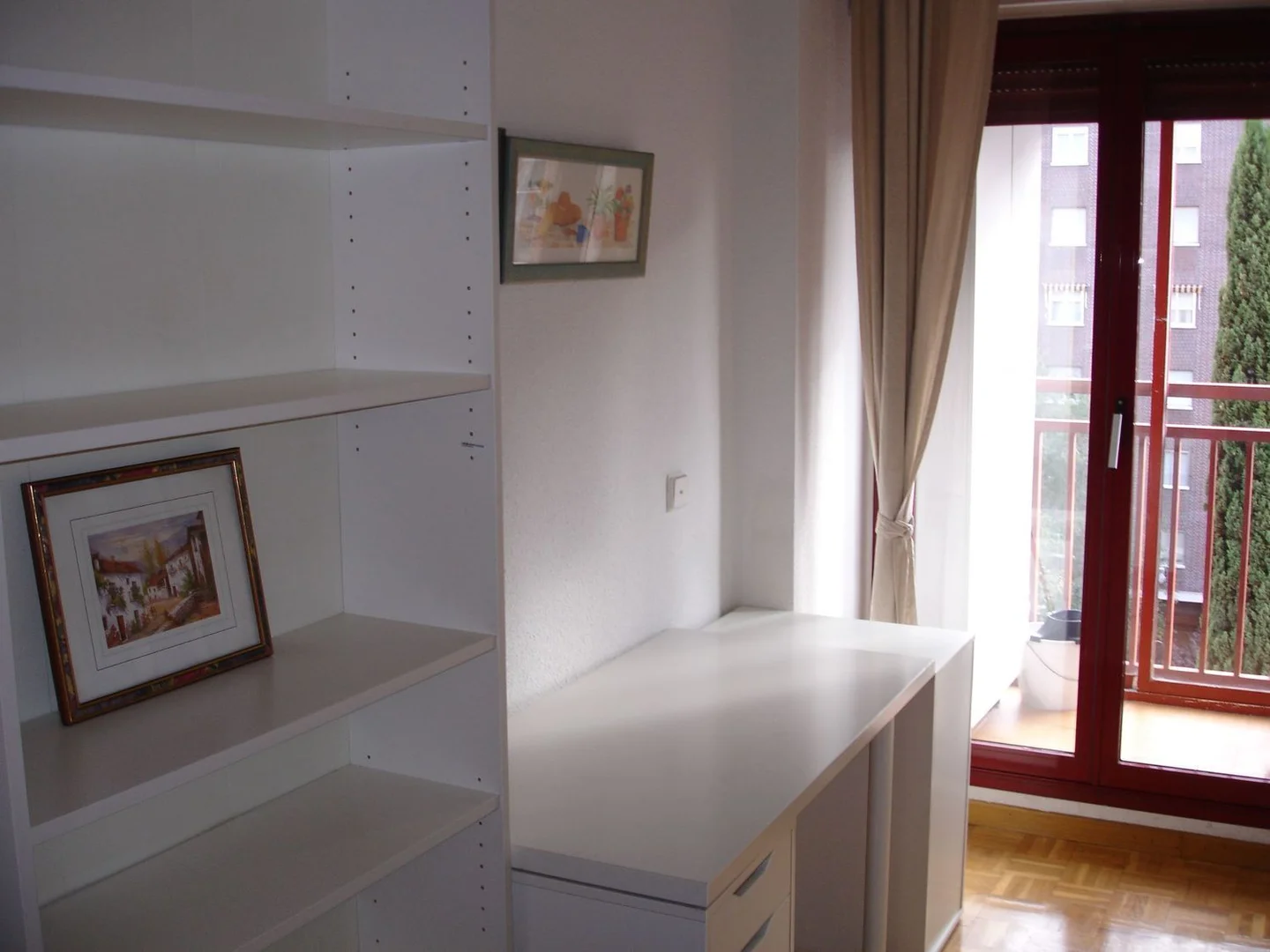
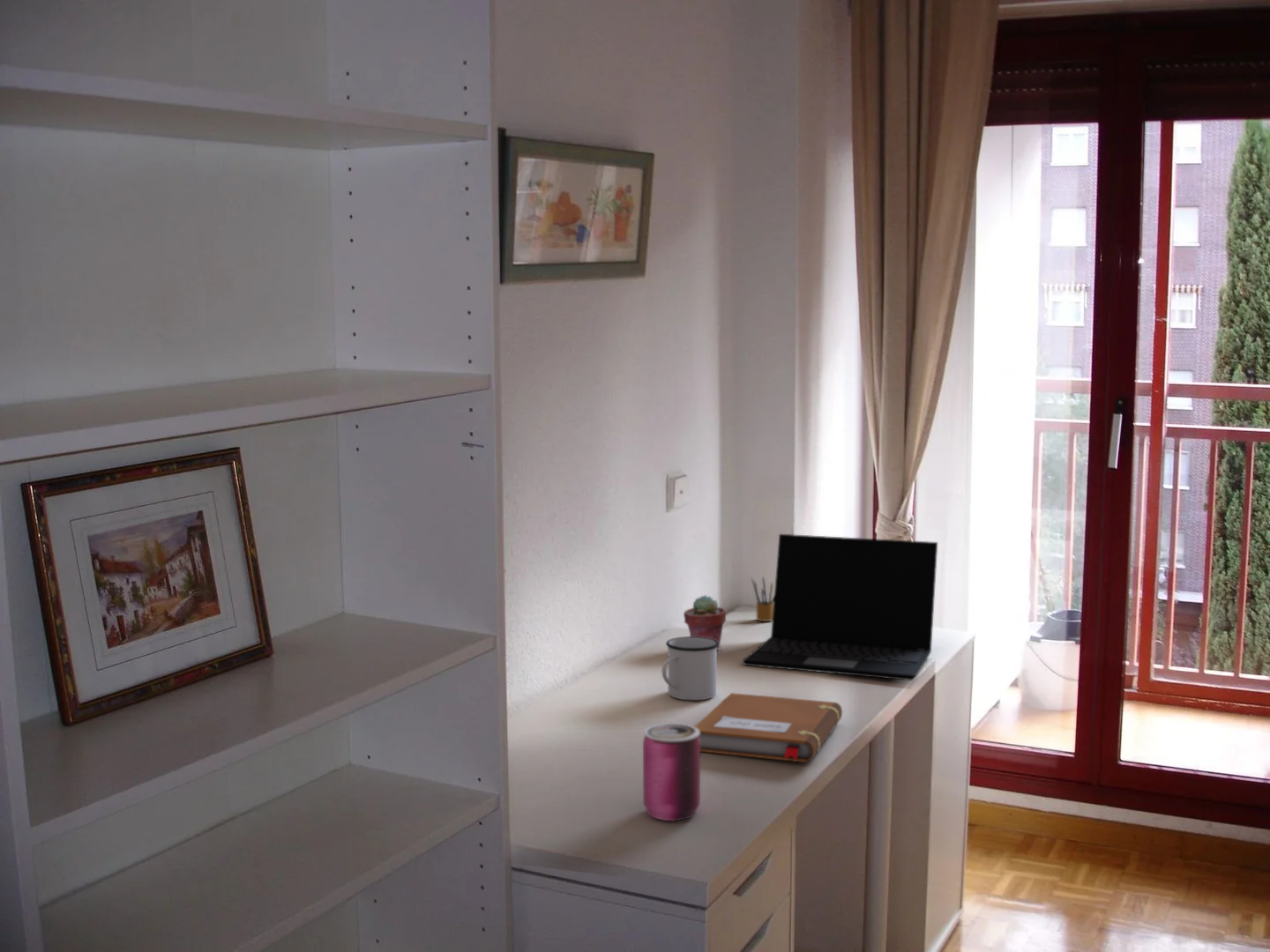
+ mug (686, 669)
+ notebook (768, 726)
+ can (671, 771)
+ laptop (842, 602)
+ potted succulent (705, 621)
+ pencil box (766, 599)
